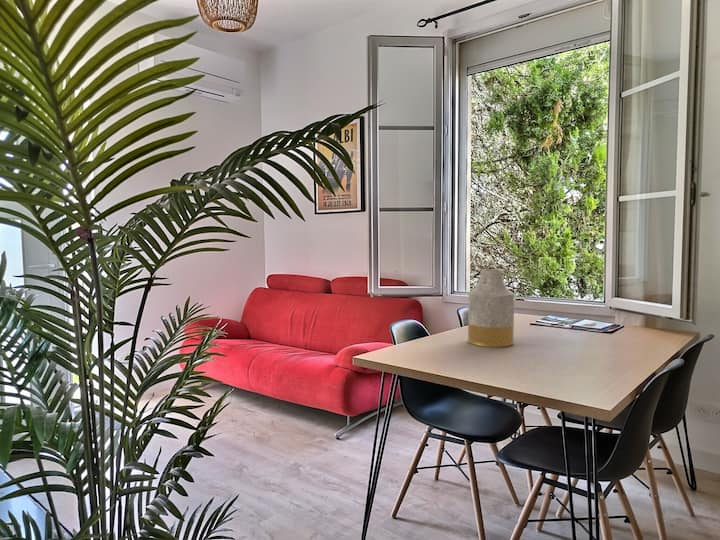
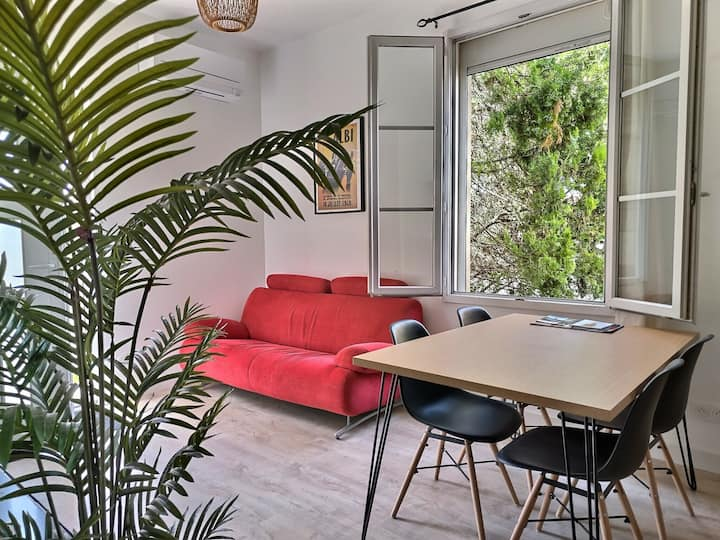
- vase (490, 306)
